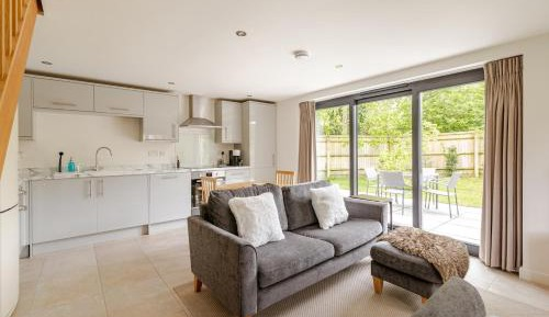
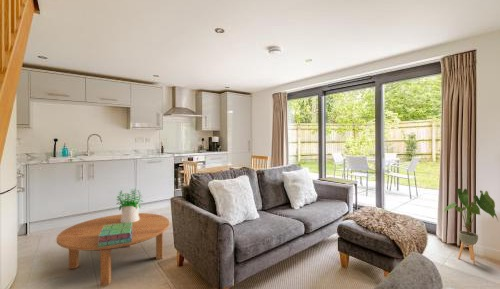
+ stack of books (116, 233)
+ house plant (471, 223)
+ coffee table (118, 244)
+ potted plant (129, 204)
